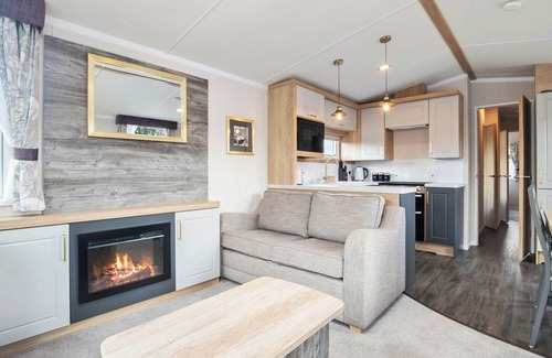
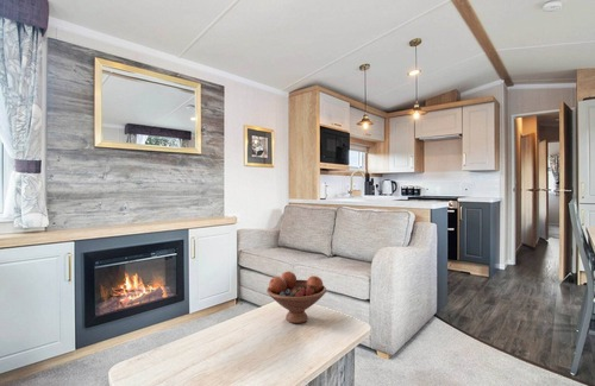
+ fruit bowl (296, 297)
